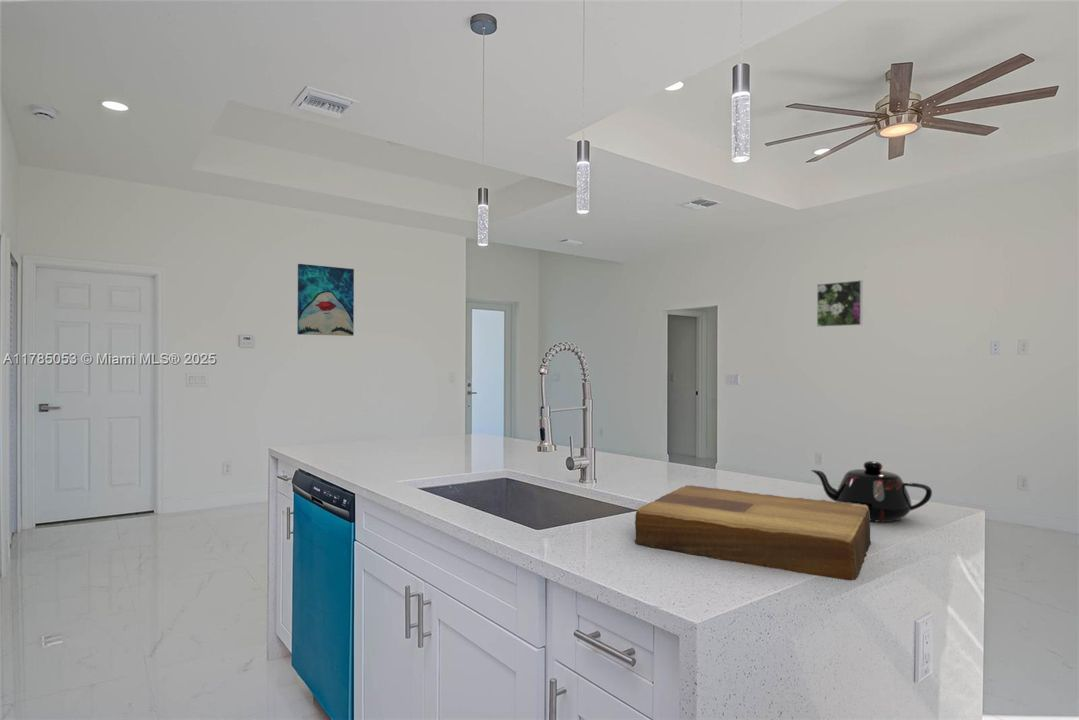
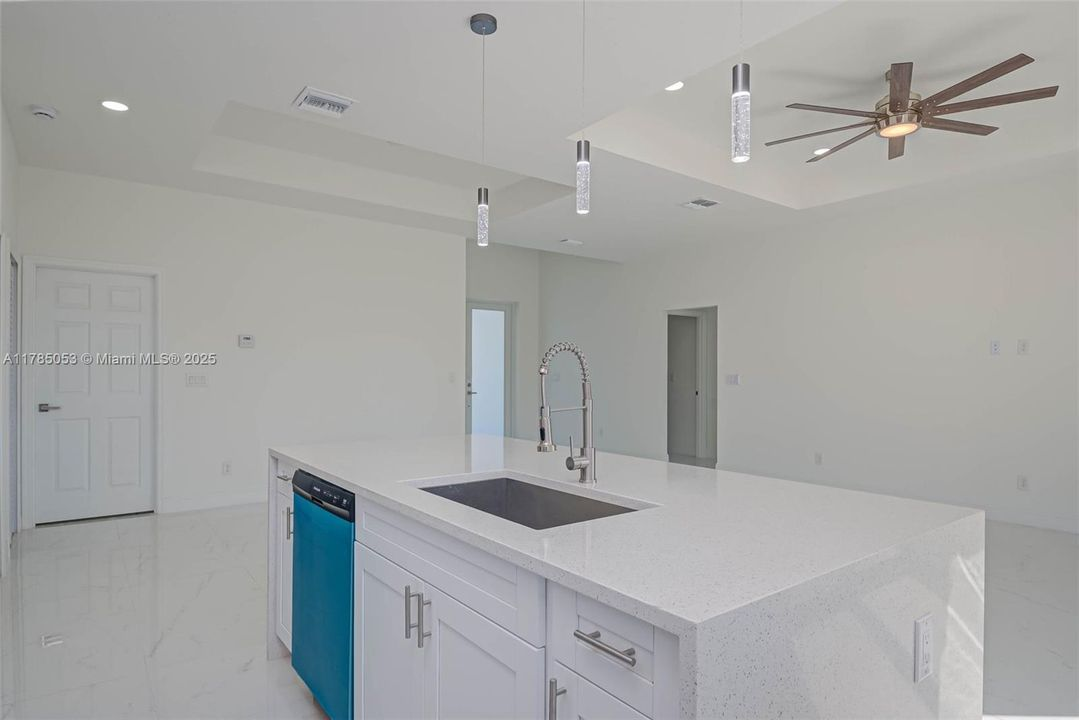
- teapot (868, 488)
- cutting board (754, 523)
- wall art (326, 300)
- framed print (839, 304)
